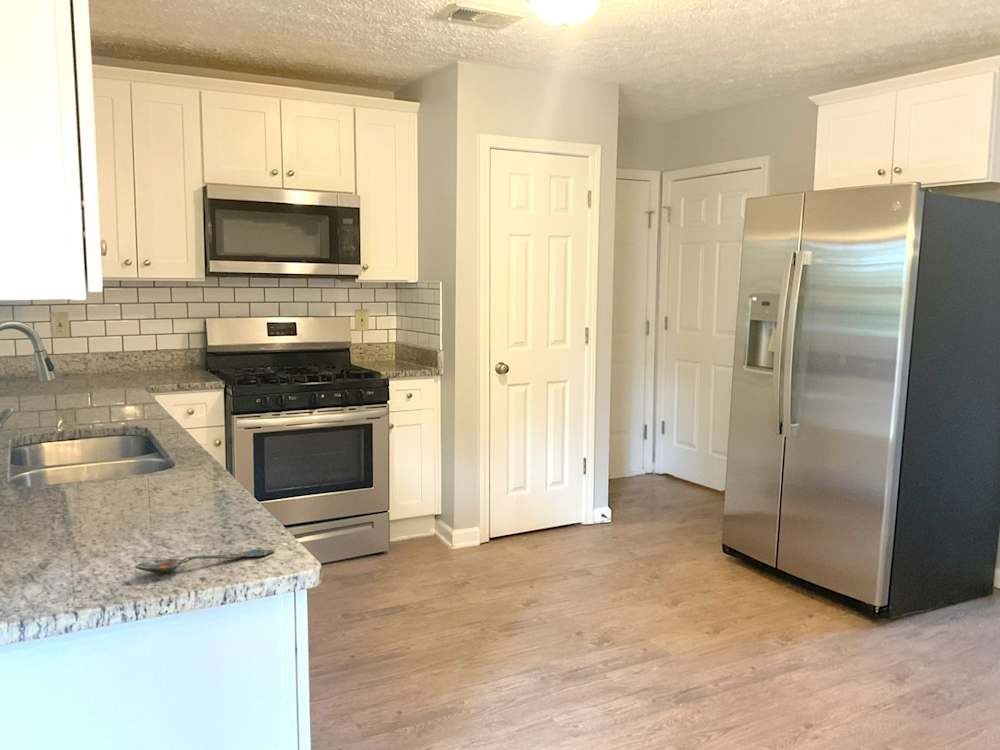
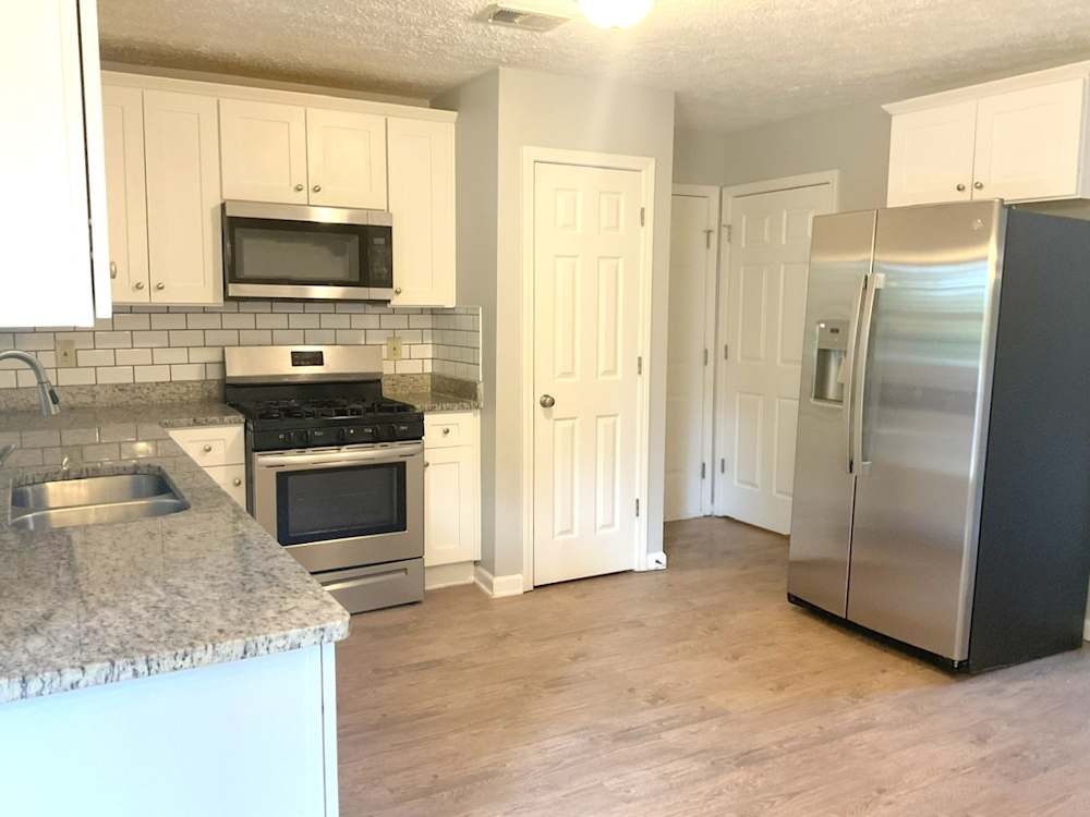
- spoon (207, 558)
